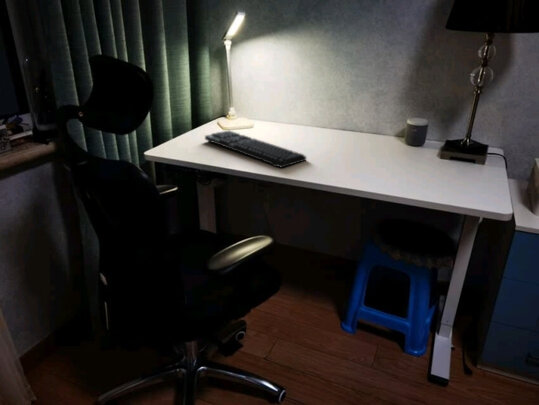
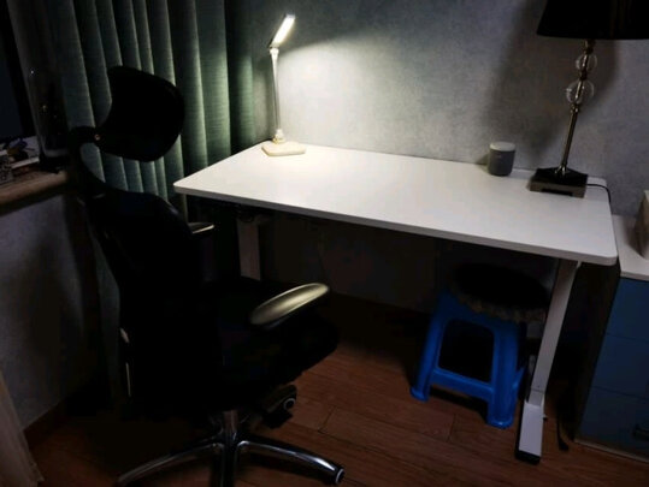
- keyboard (252, 146)
